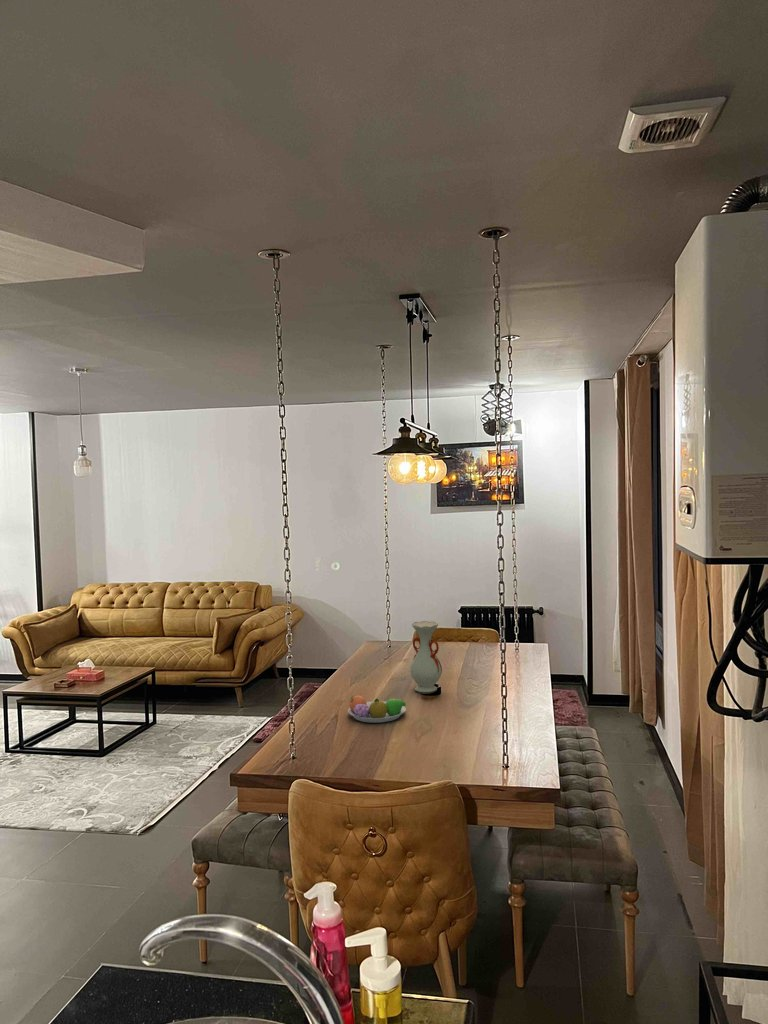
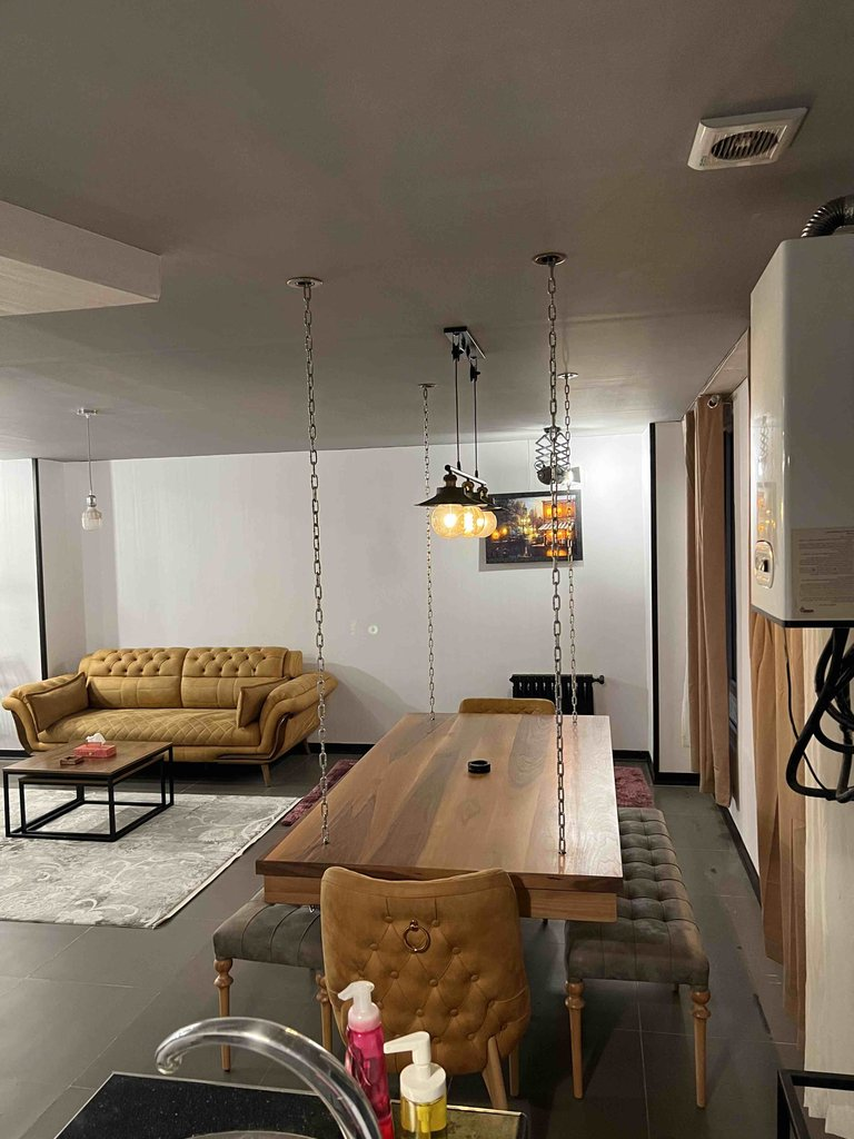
- fruit bowl (378, 704)
- vase (425, 657)
